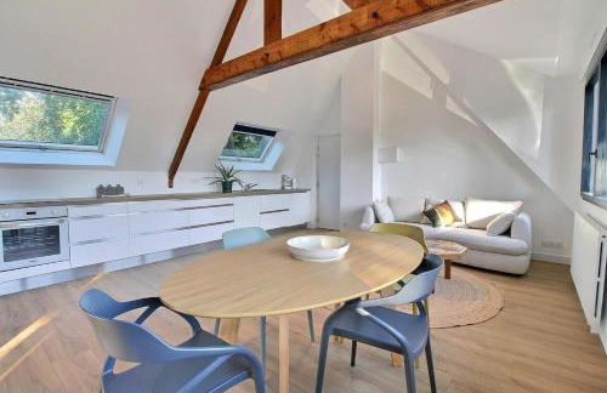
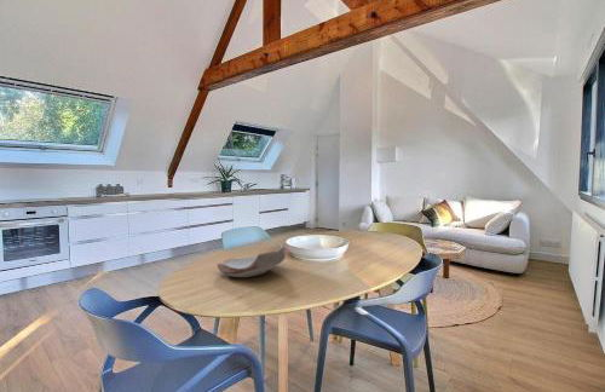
+ bowl (252, 258)
